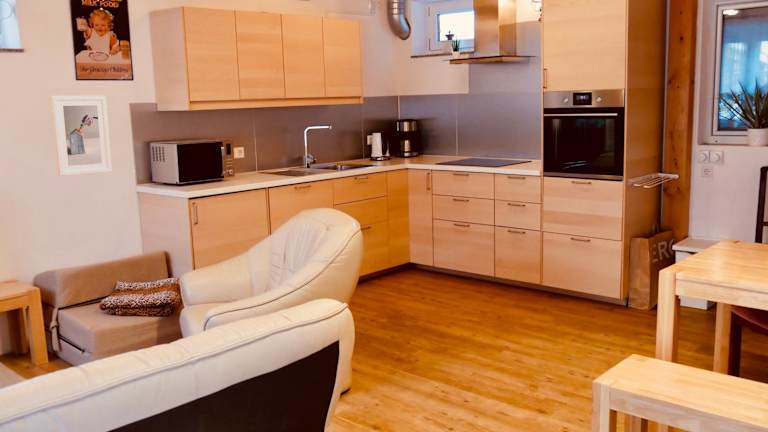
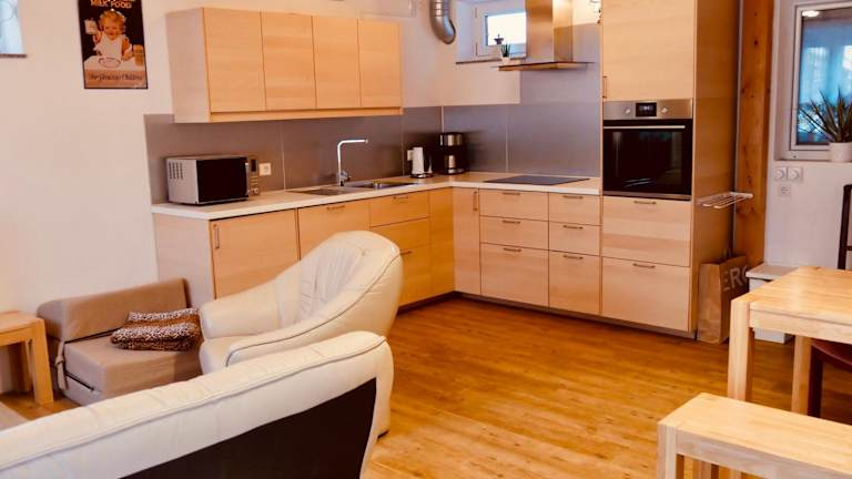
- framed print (82, 135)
